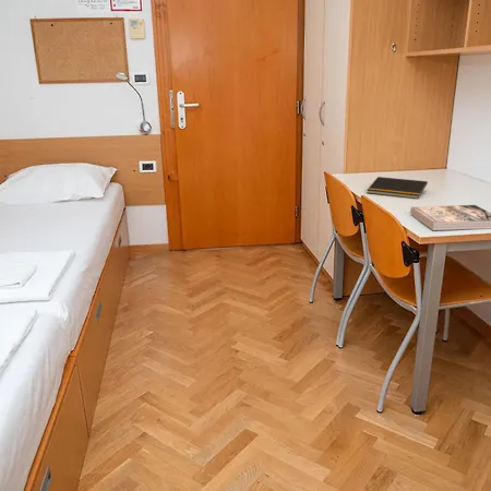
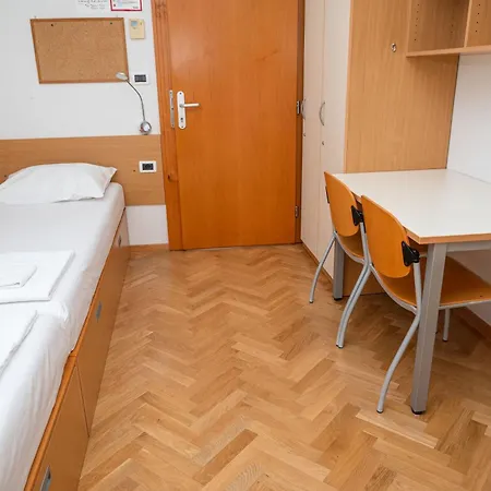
- notepad (396, 187)
- book (454, 216)
